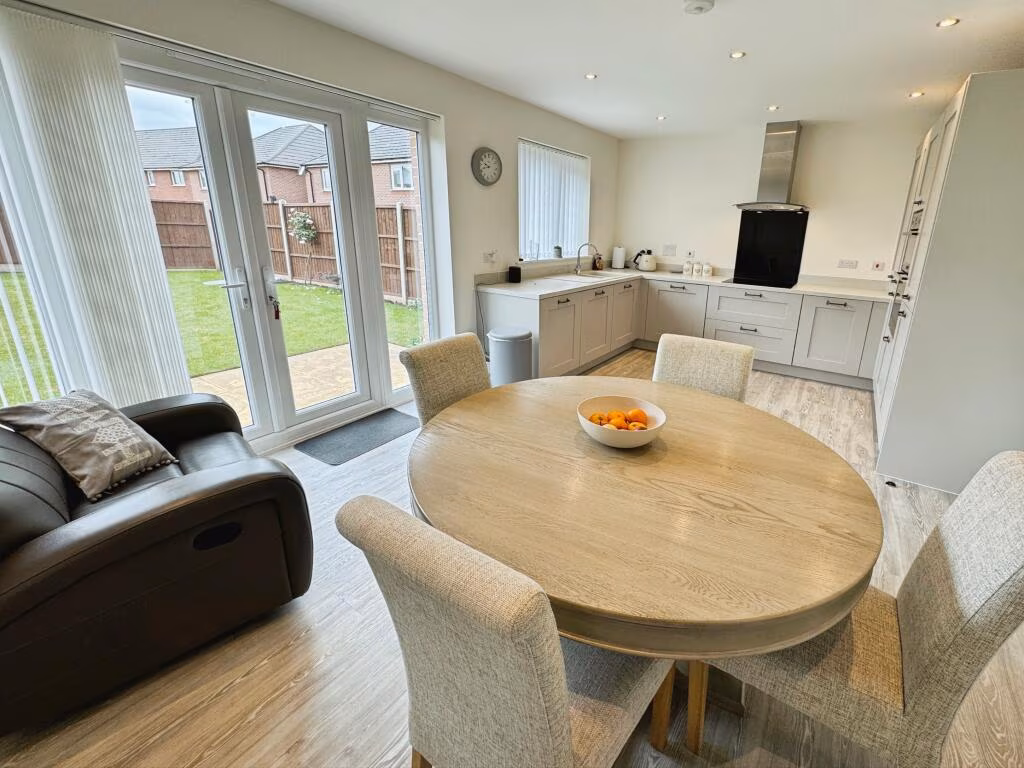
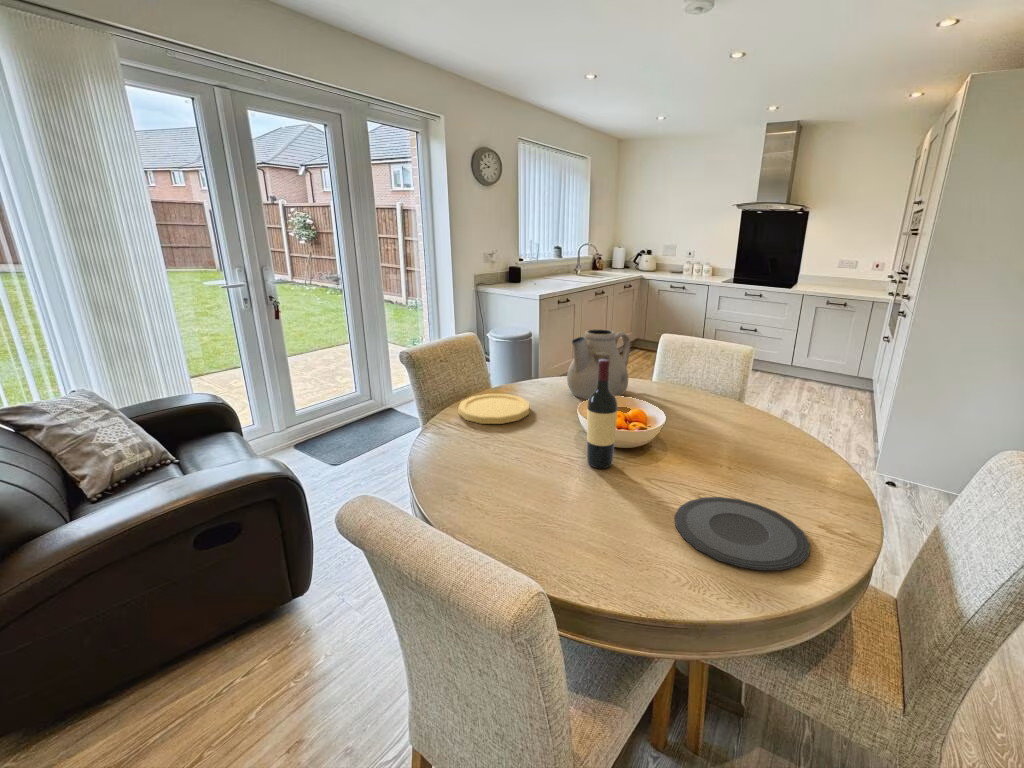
+ teapot (598, 361)
+ wine bottle (602, 413)
+ plate (738, 529)
+ plate (494, 407)
